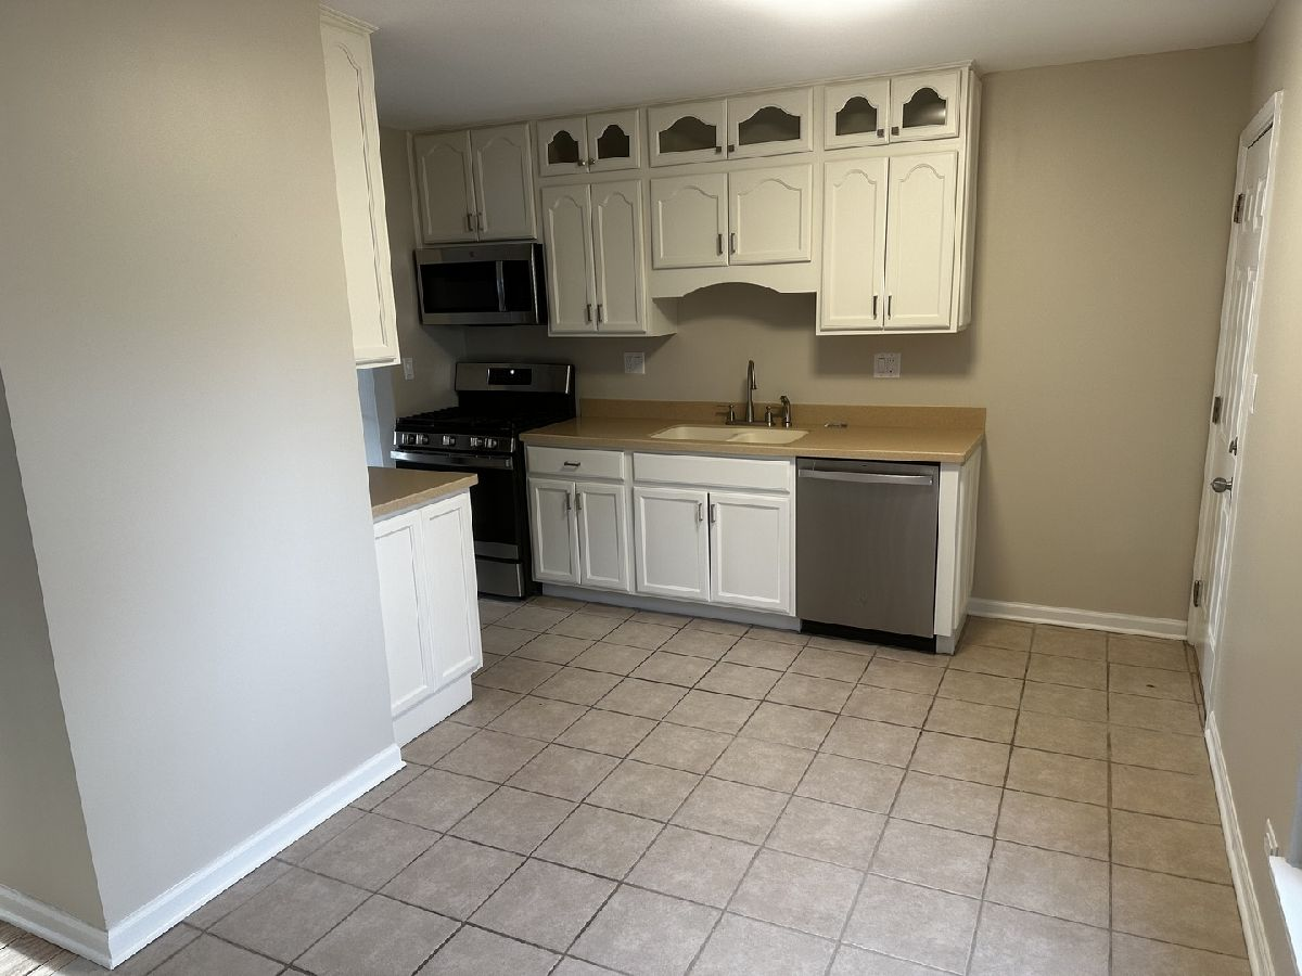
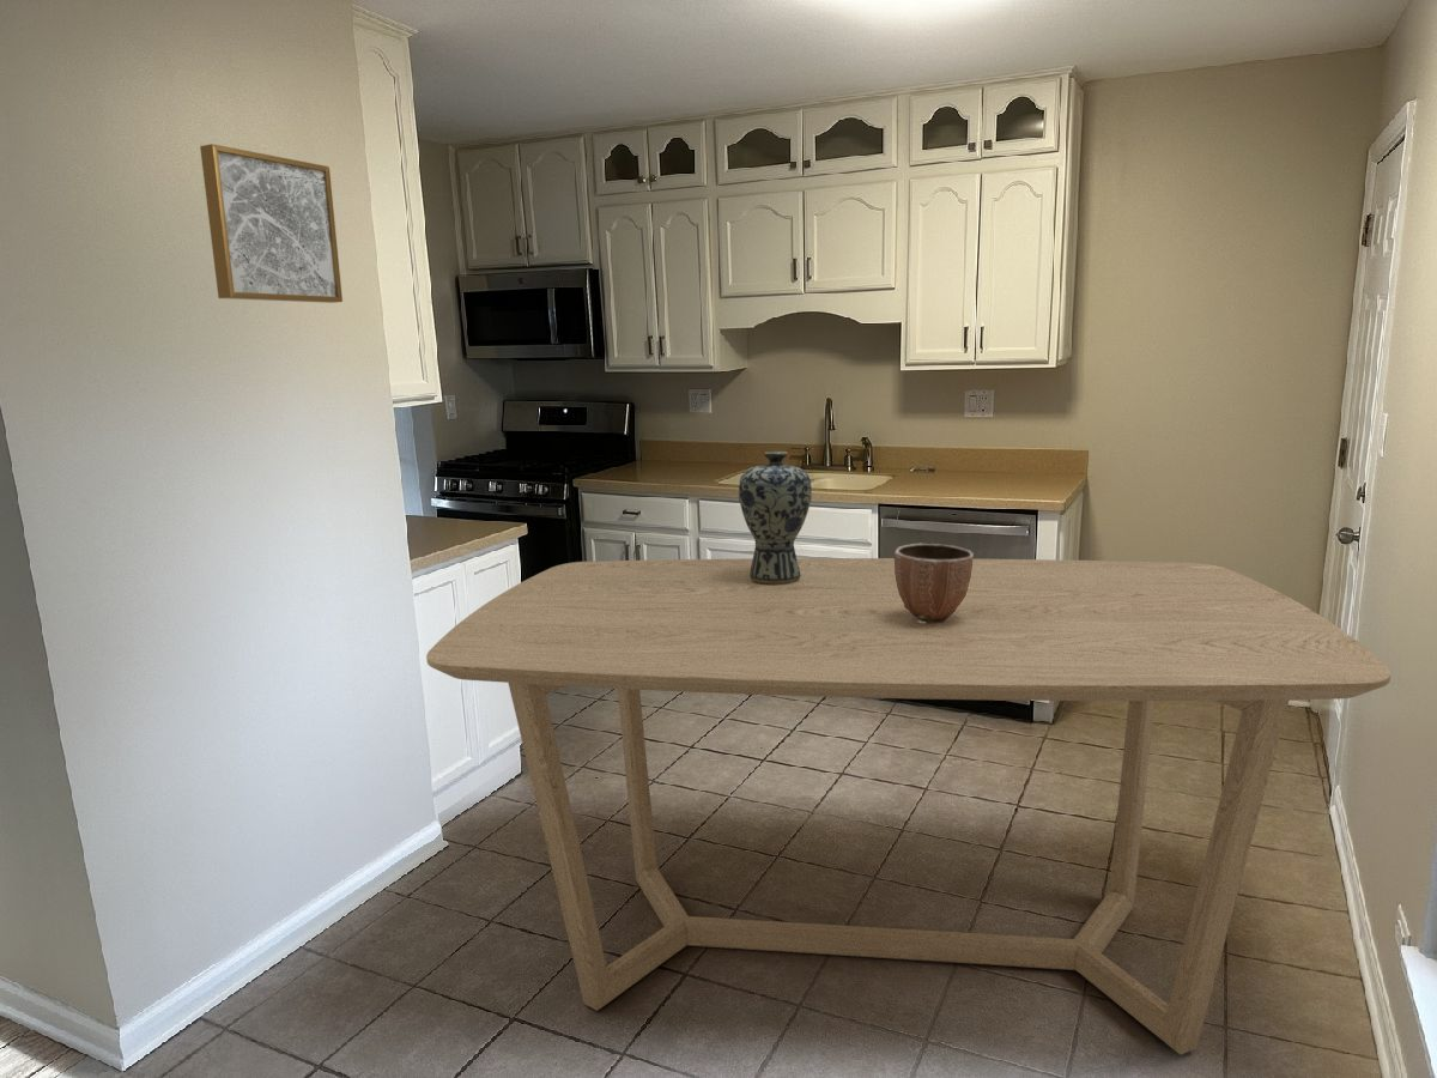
+ wall art (275, 229)
+ dining table (873, 697)
+ decorative bowl (933, 583)
+ vase (775, 515)
